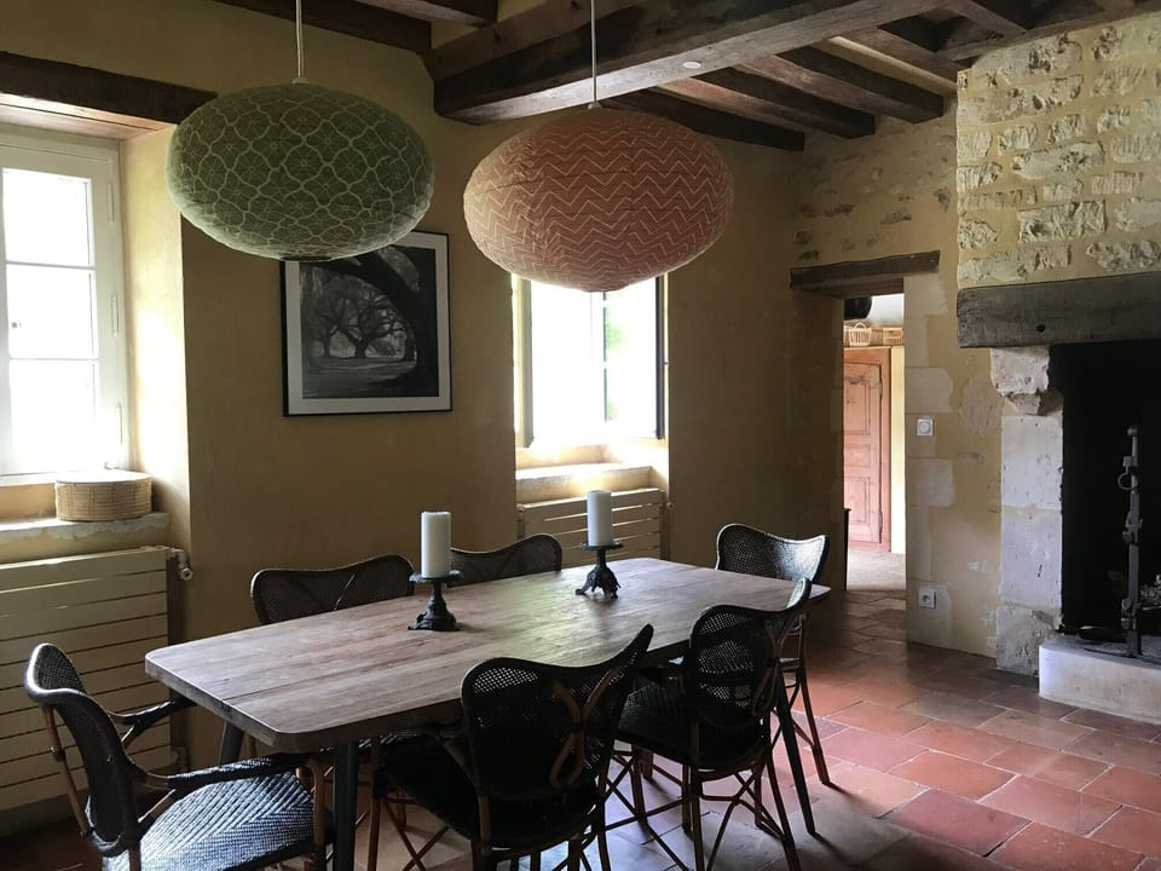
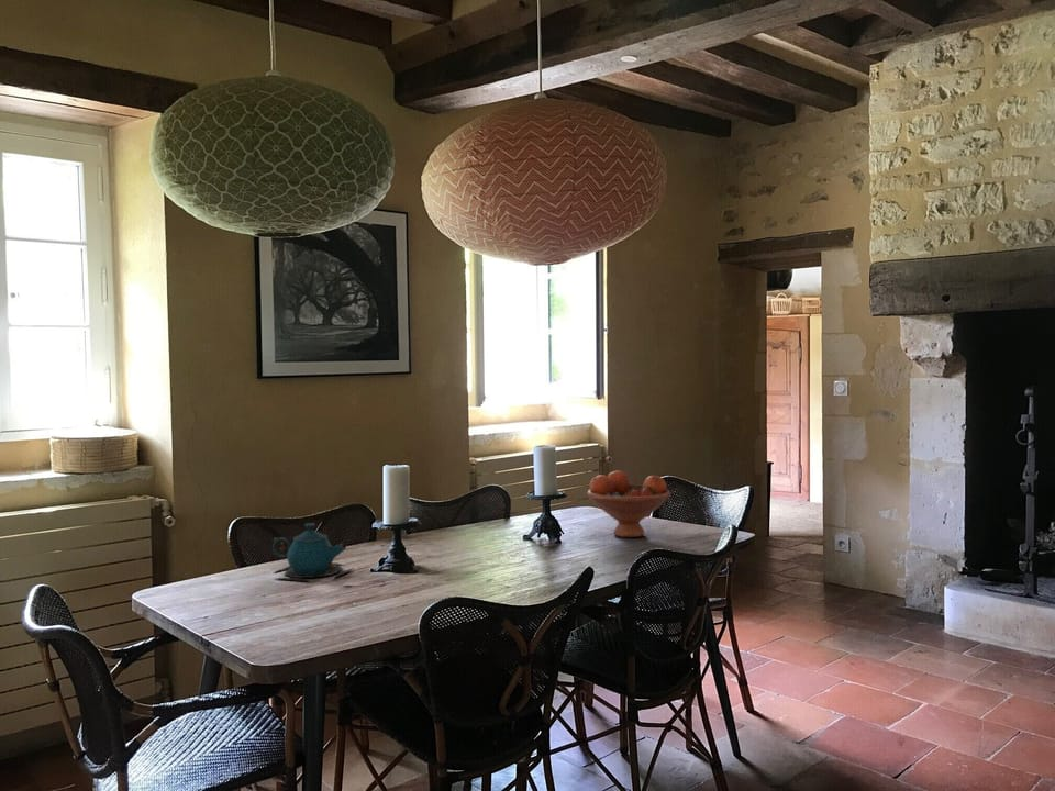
+ fruit bowl (629, 504)
+ teapot (310, 547)
